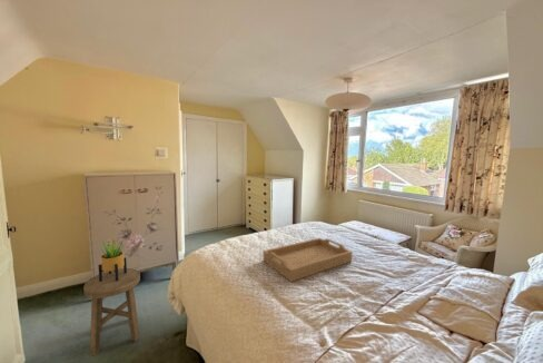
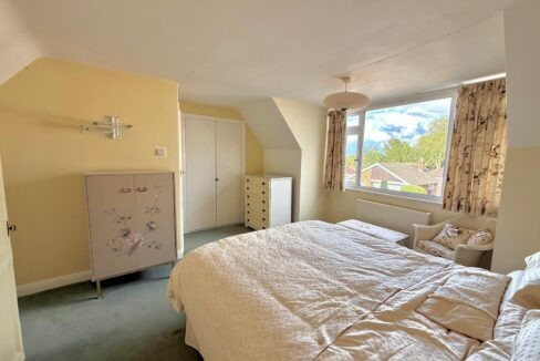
- potted plant (112, 257)
- serving tray (307, 254)
- stool (115, 308)
